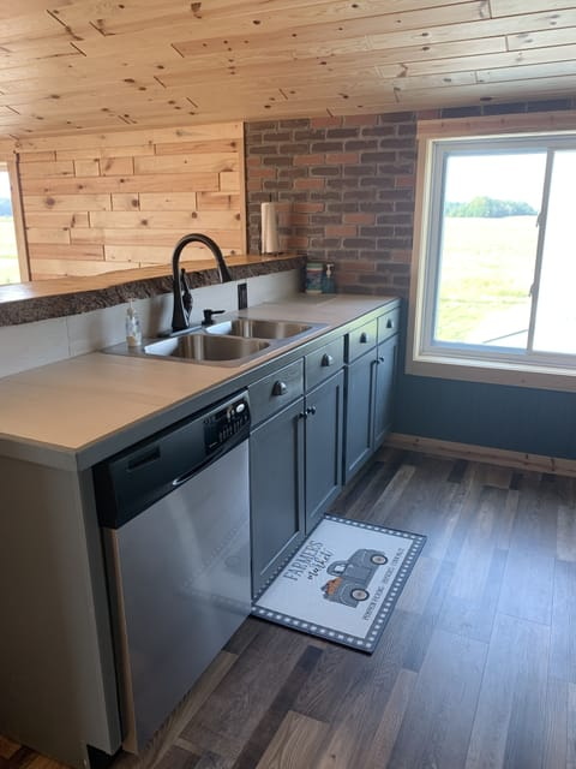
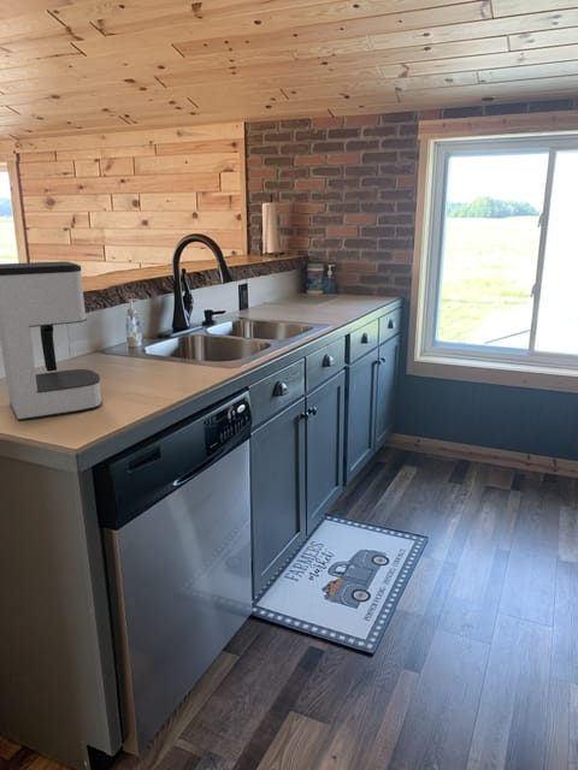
+ coffee maker (48, 336)
